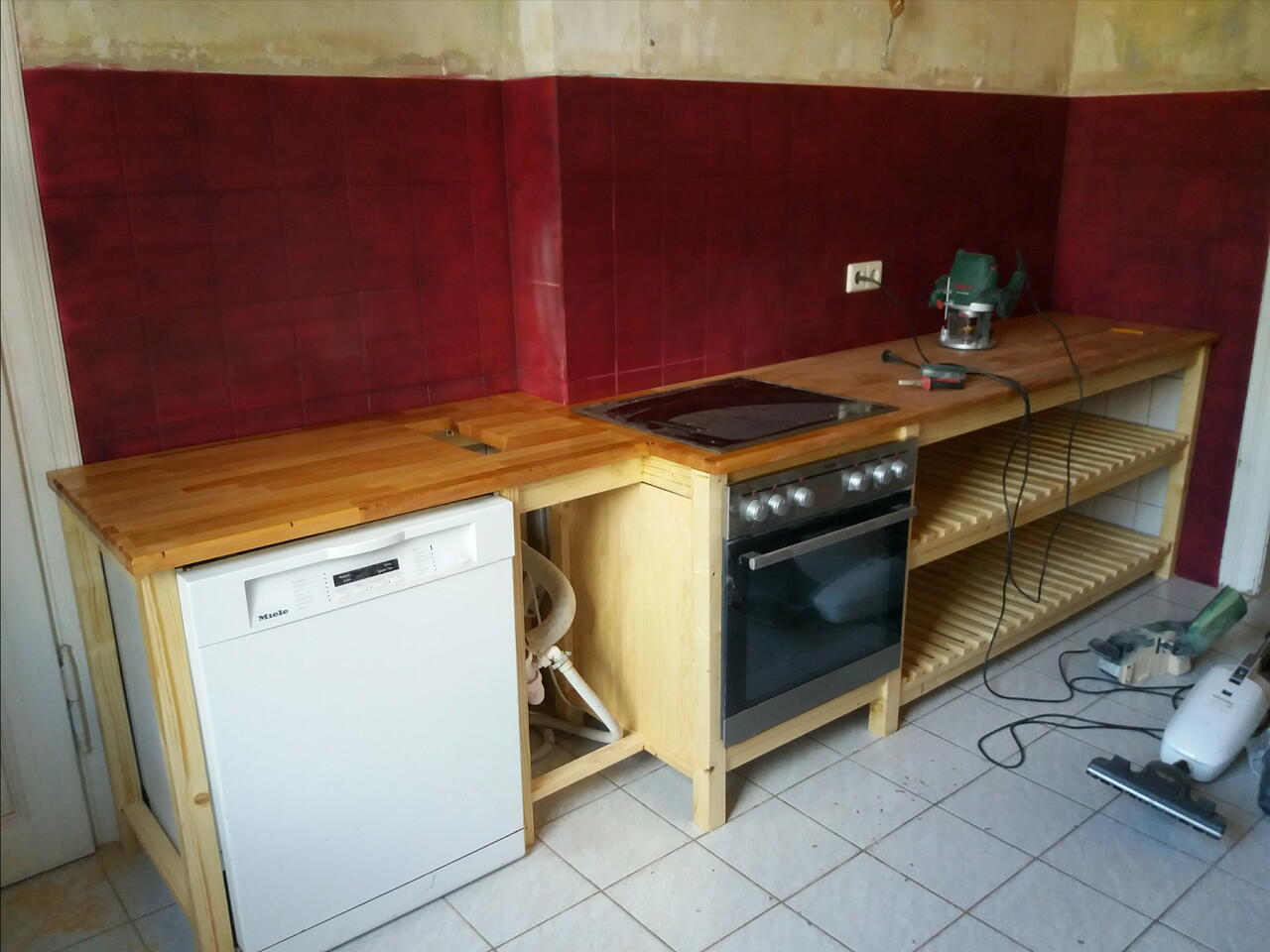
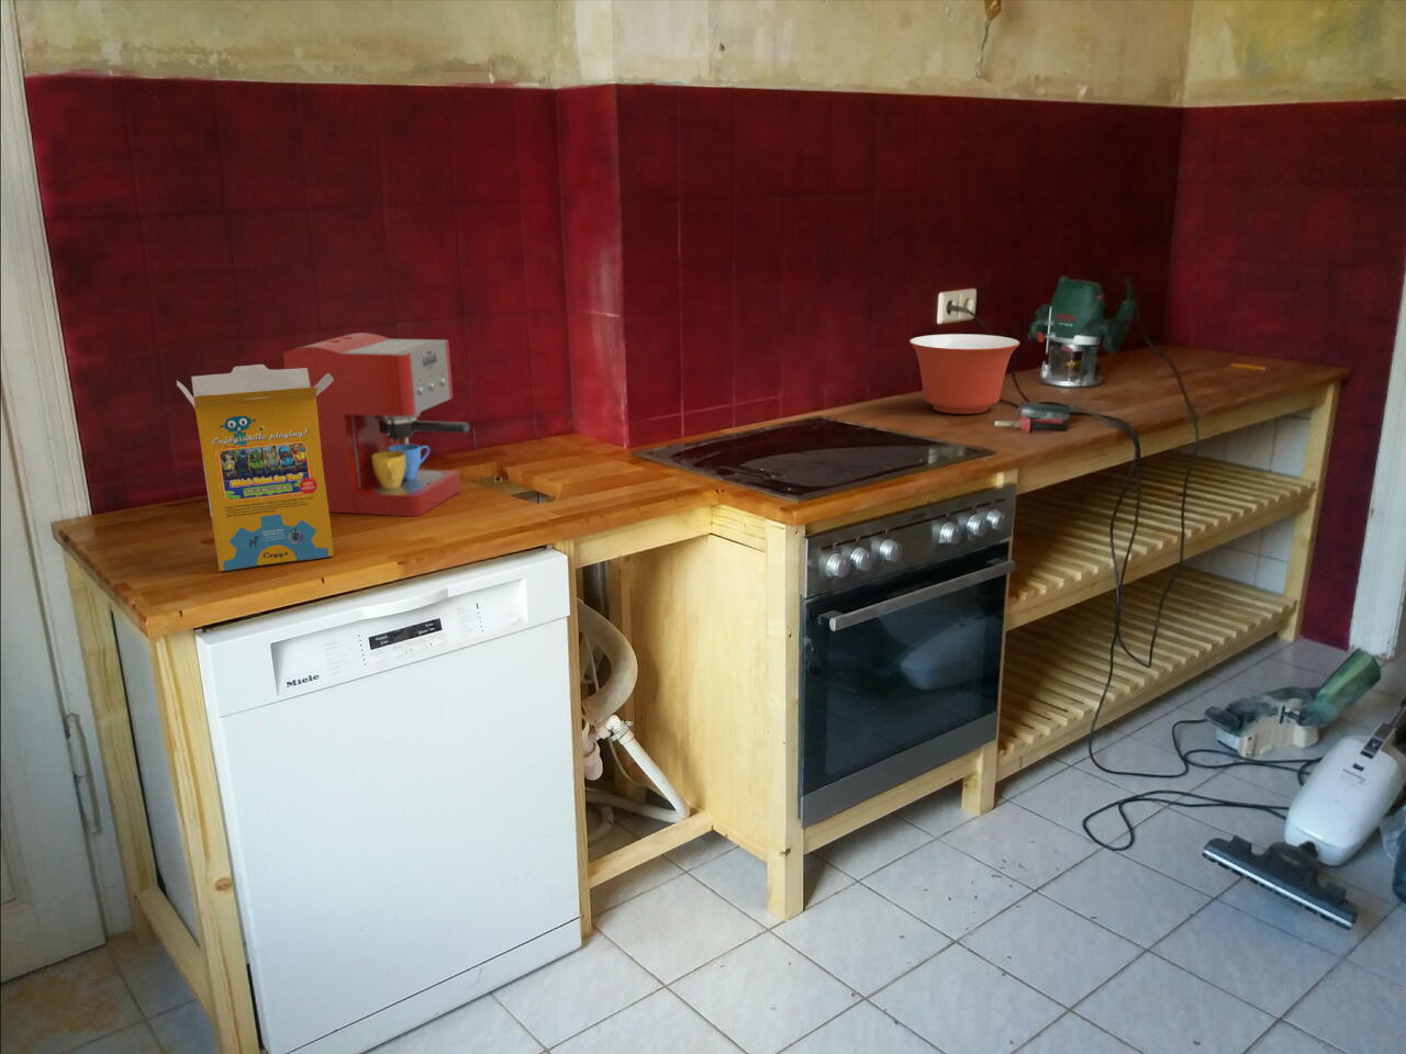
+ mixing bowl (962, 374)
+ coffee maker (374, 422)
+ cereal box (267, 466)
